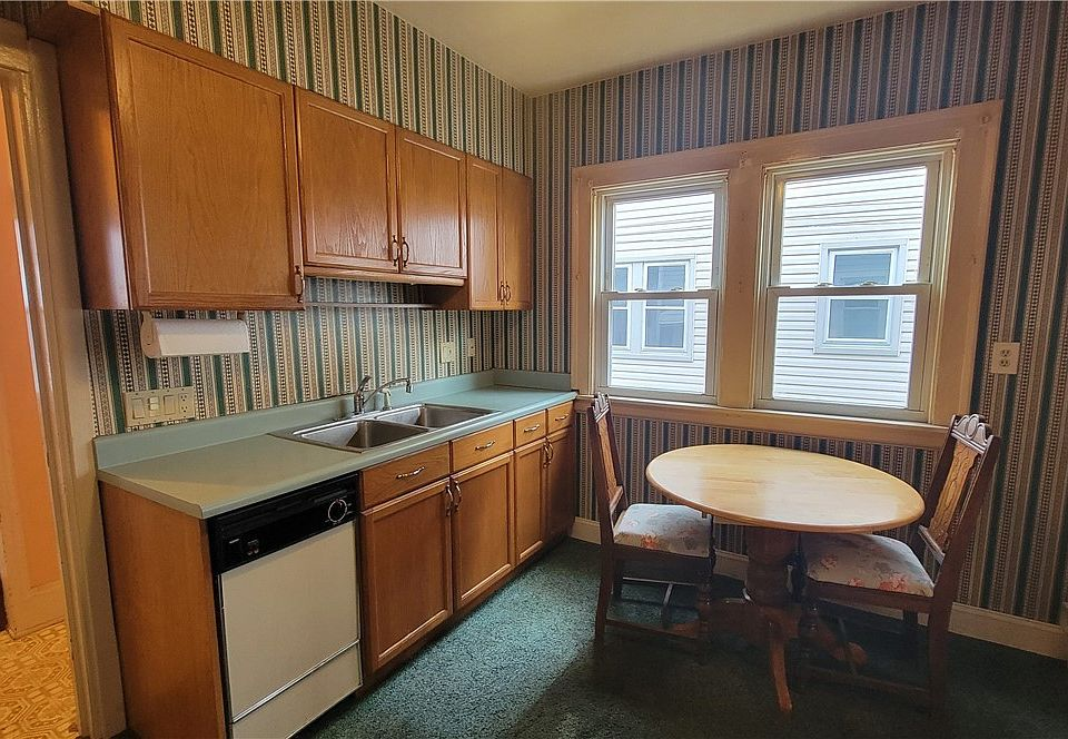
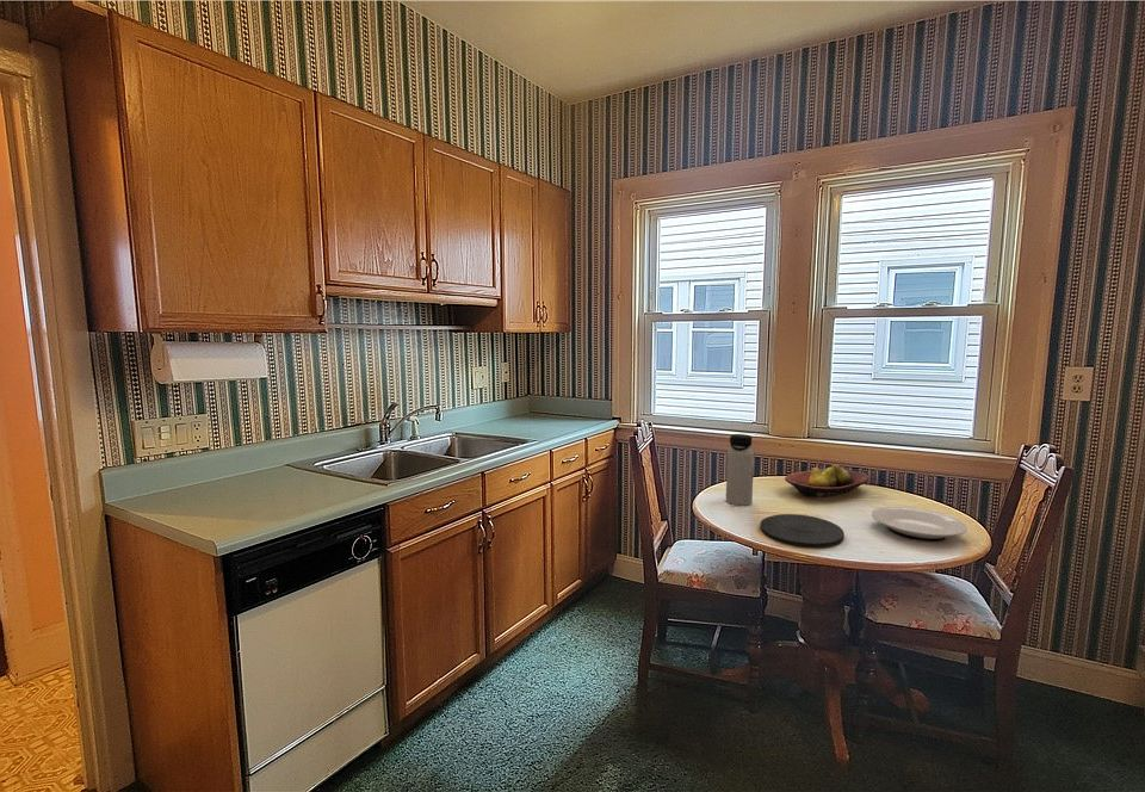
+ plate (800, 526)
+ plate (916, 525)
+ water bottle (739, 469)
+ fruit bowl (827, 478)
